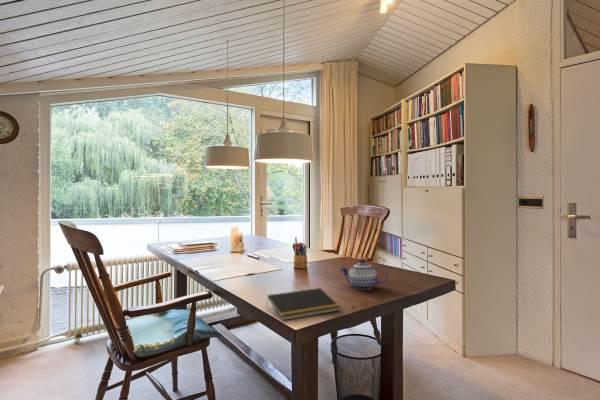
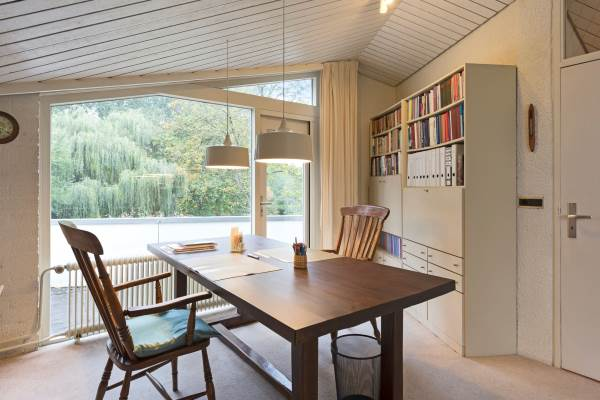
- notepad (303, 302)
- teapot (363, 273)
